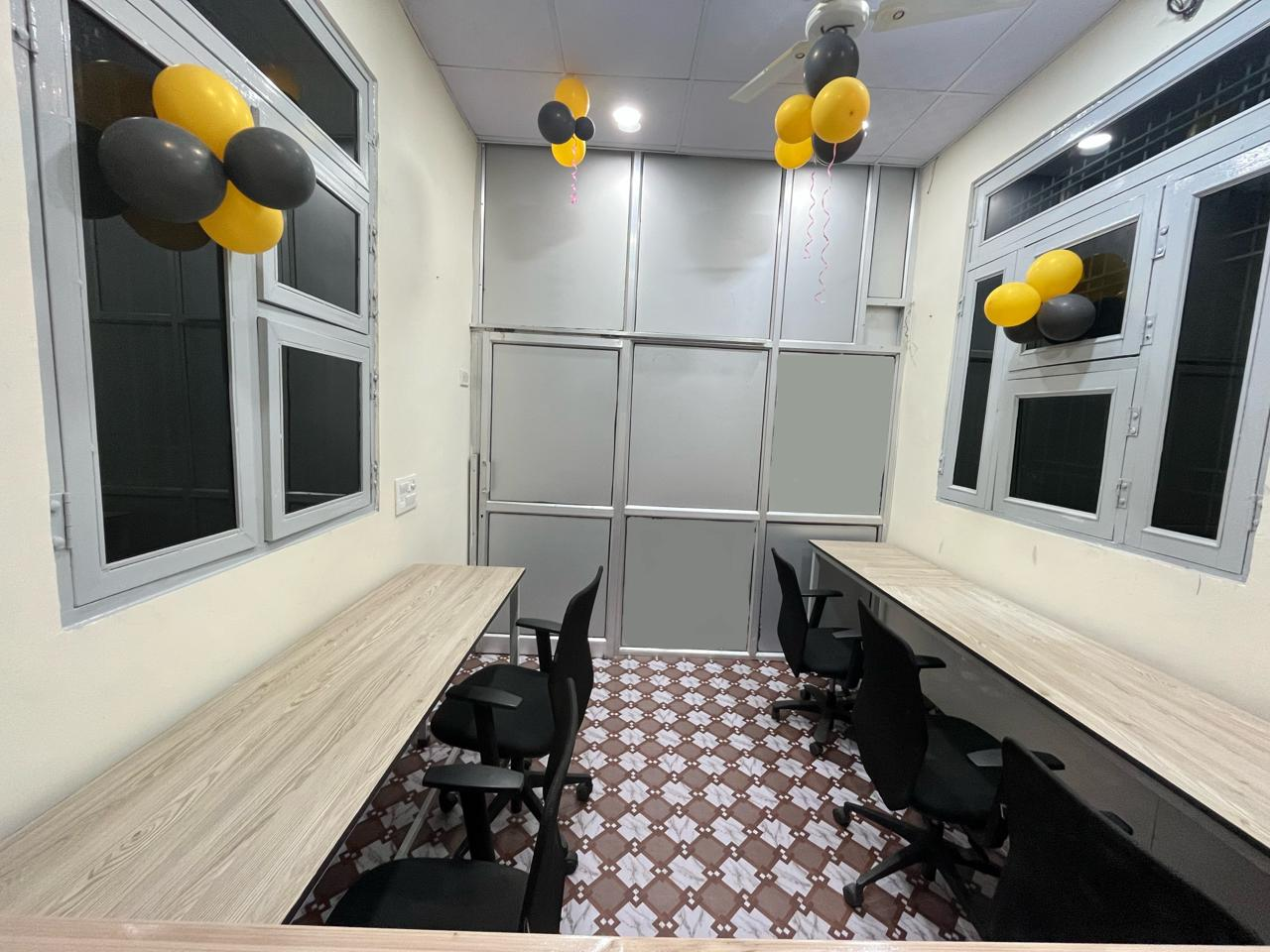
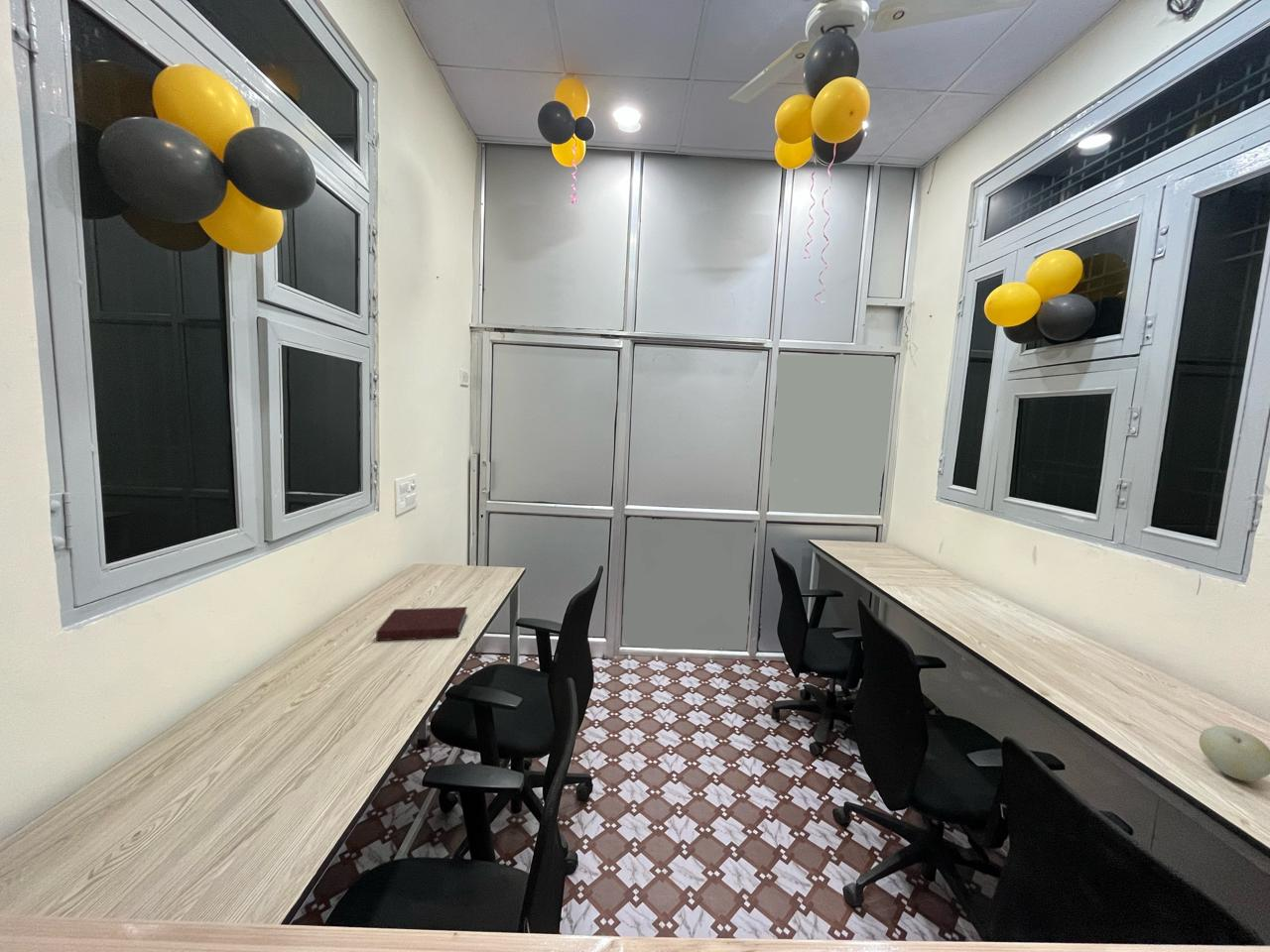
+ fruit (1234, 753)
+ notebook (425, 622)
